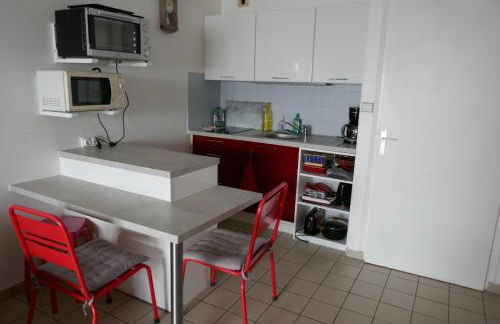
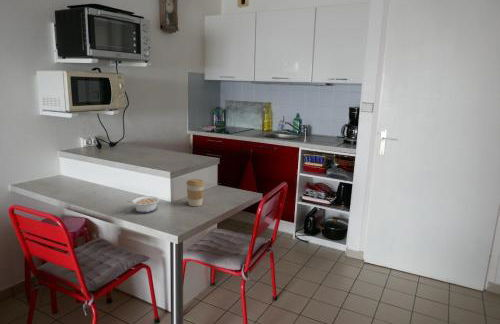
+ coffee cup (195, 191)
+ legume (145, 204)
